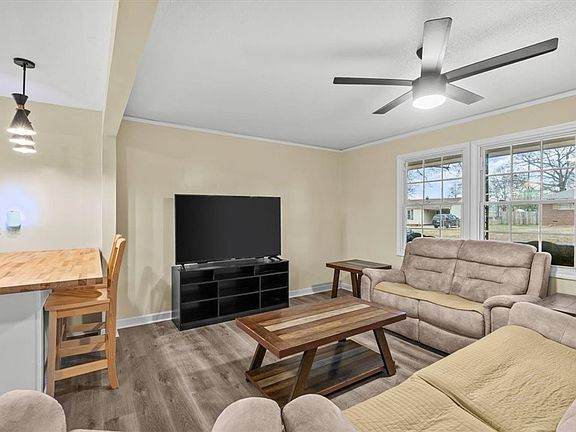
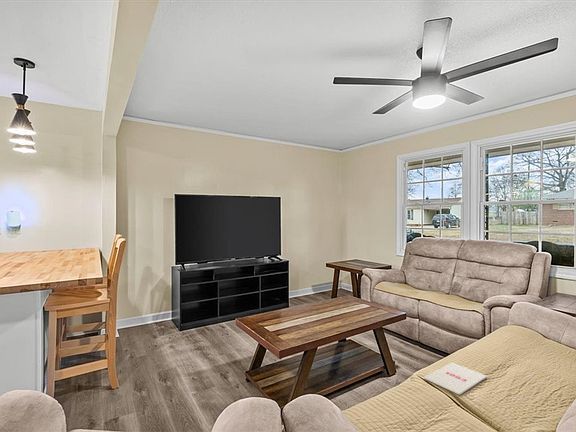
+ magazine (455, 377)
